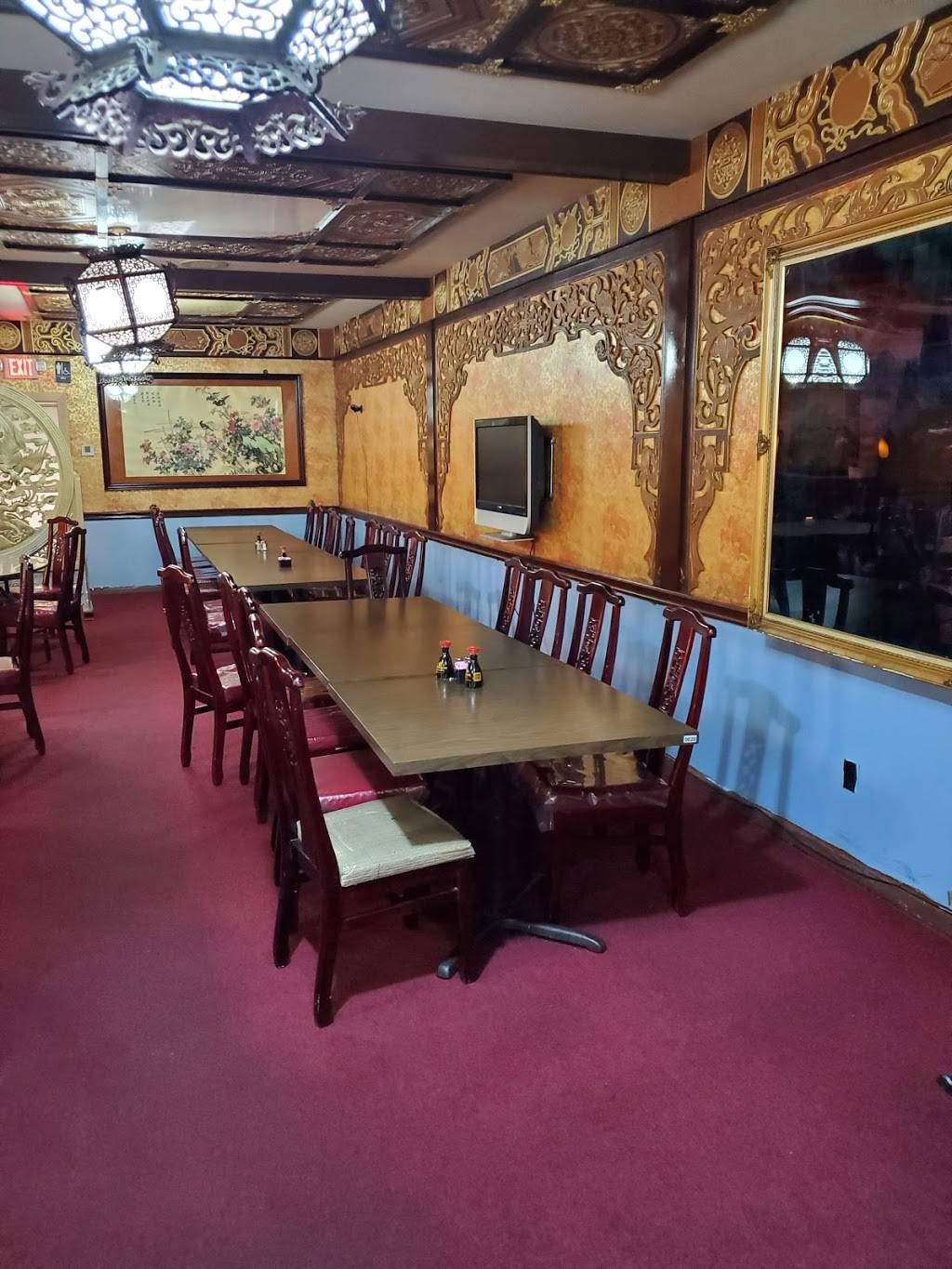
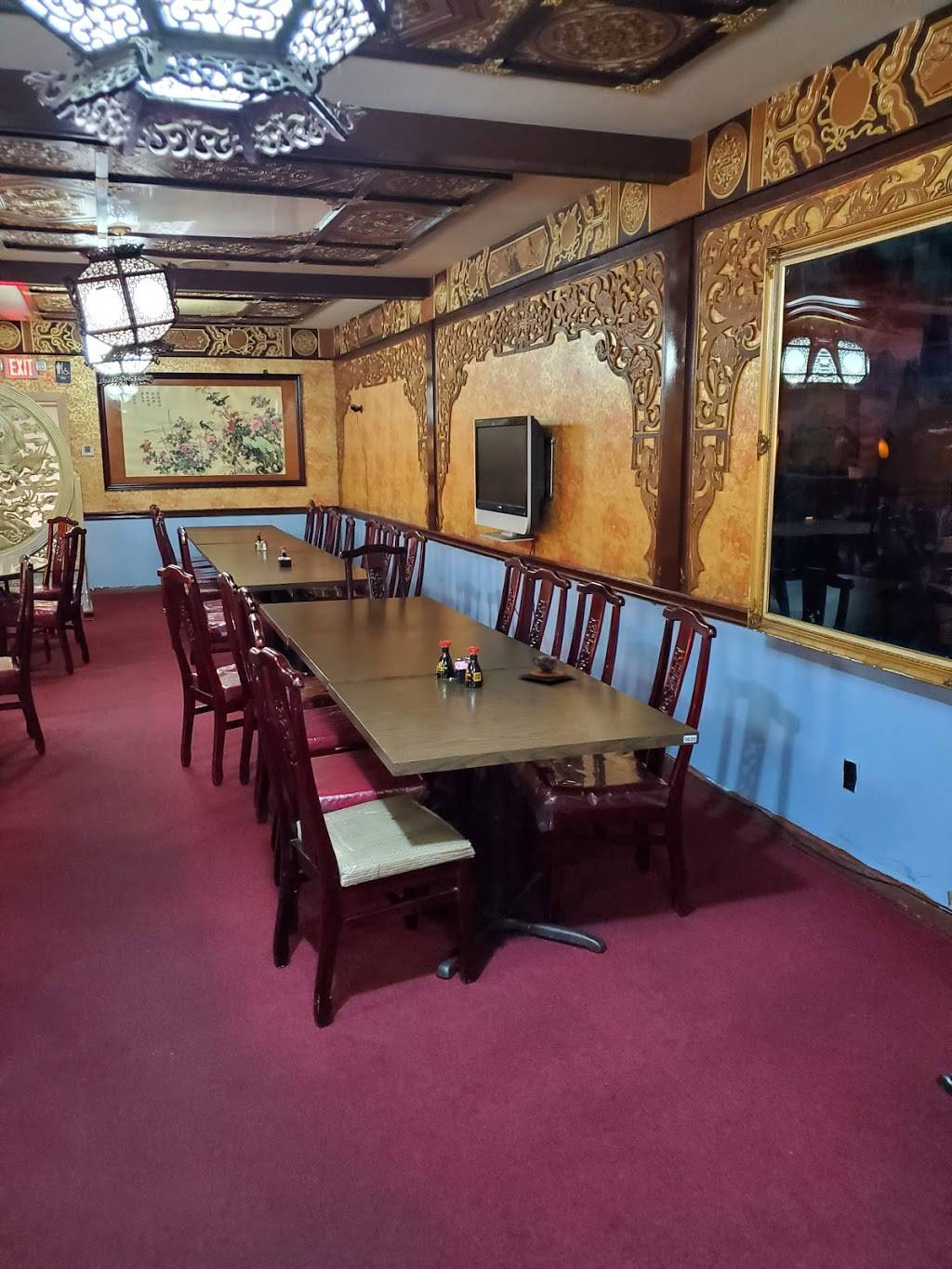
+ teacup (546, 668)
